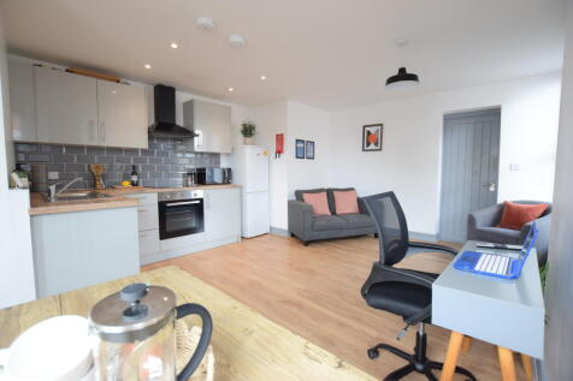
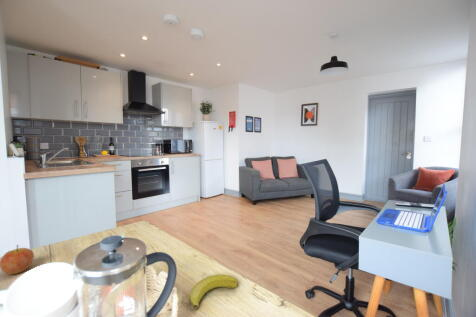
+ banana (212, 287)
+ apple (17, 258)
